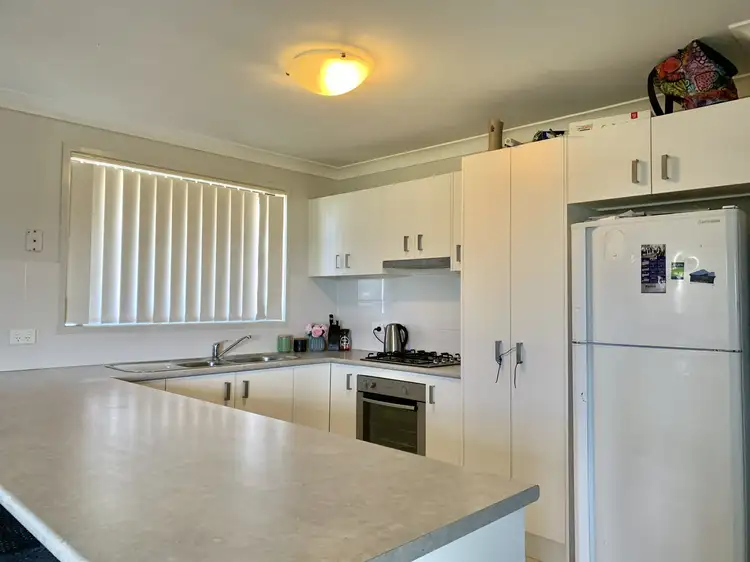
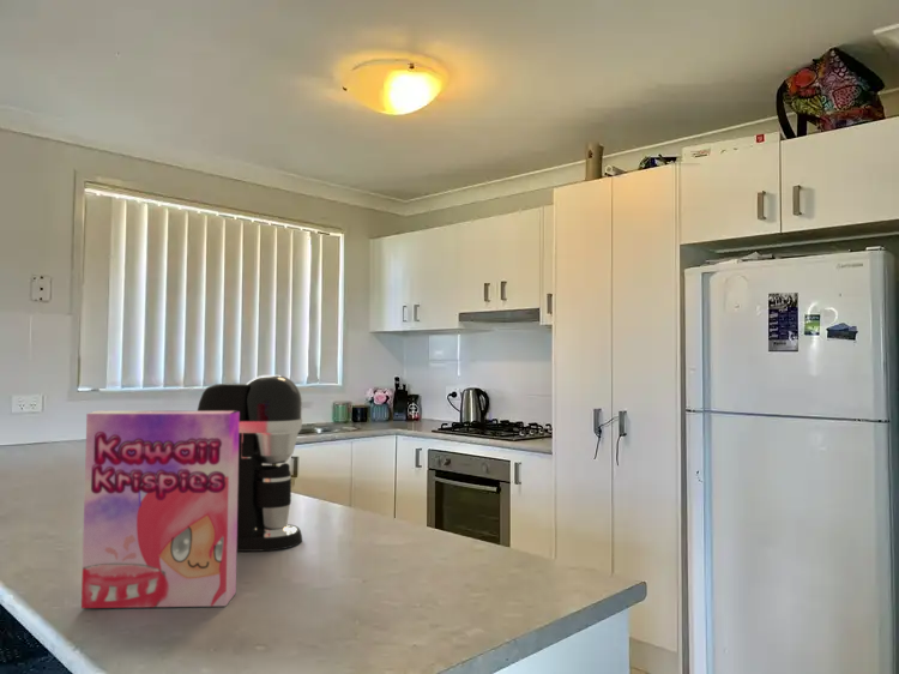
+ cereal box (163, 505)
+ coffee maker (248, 458)
